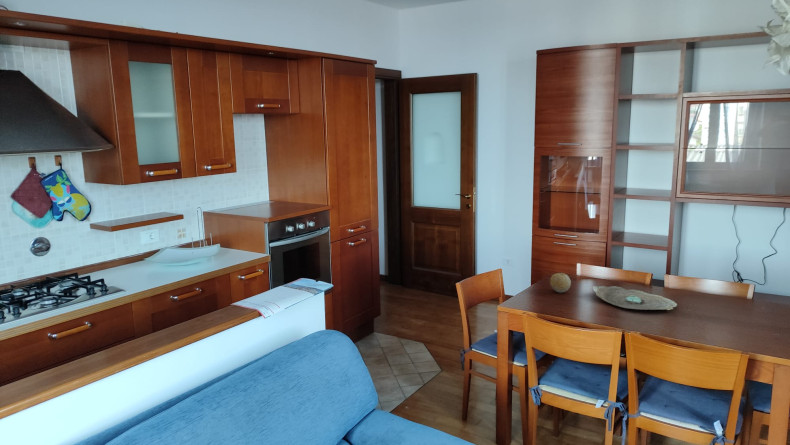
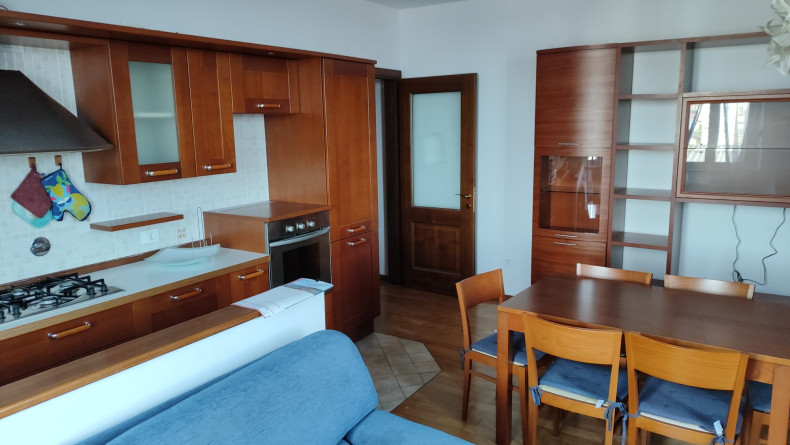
- decorative bowl (634, 296)
- fruit (560, 282)
